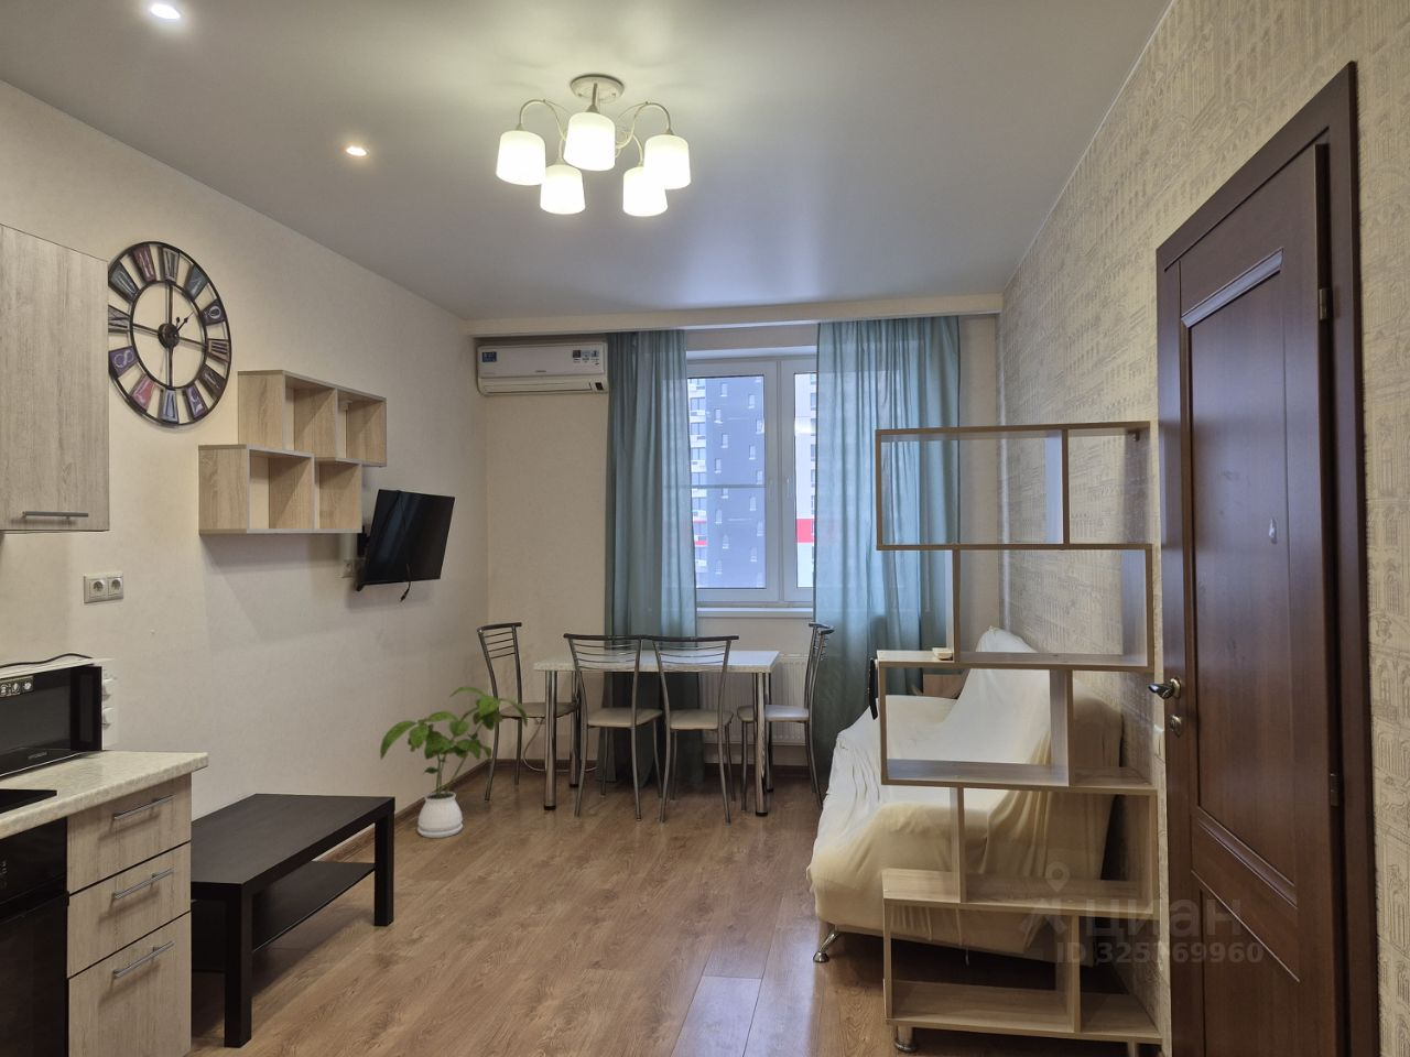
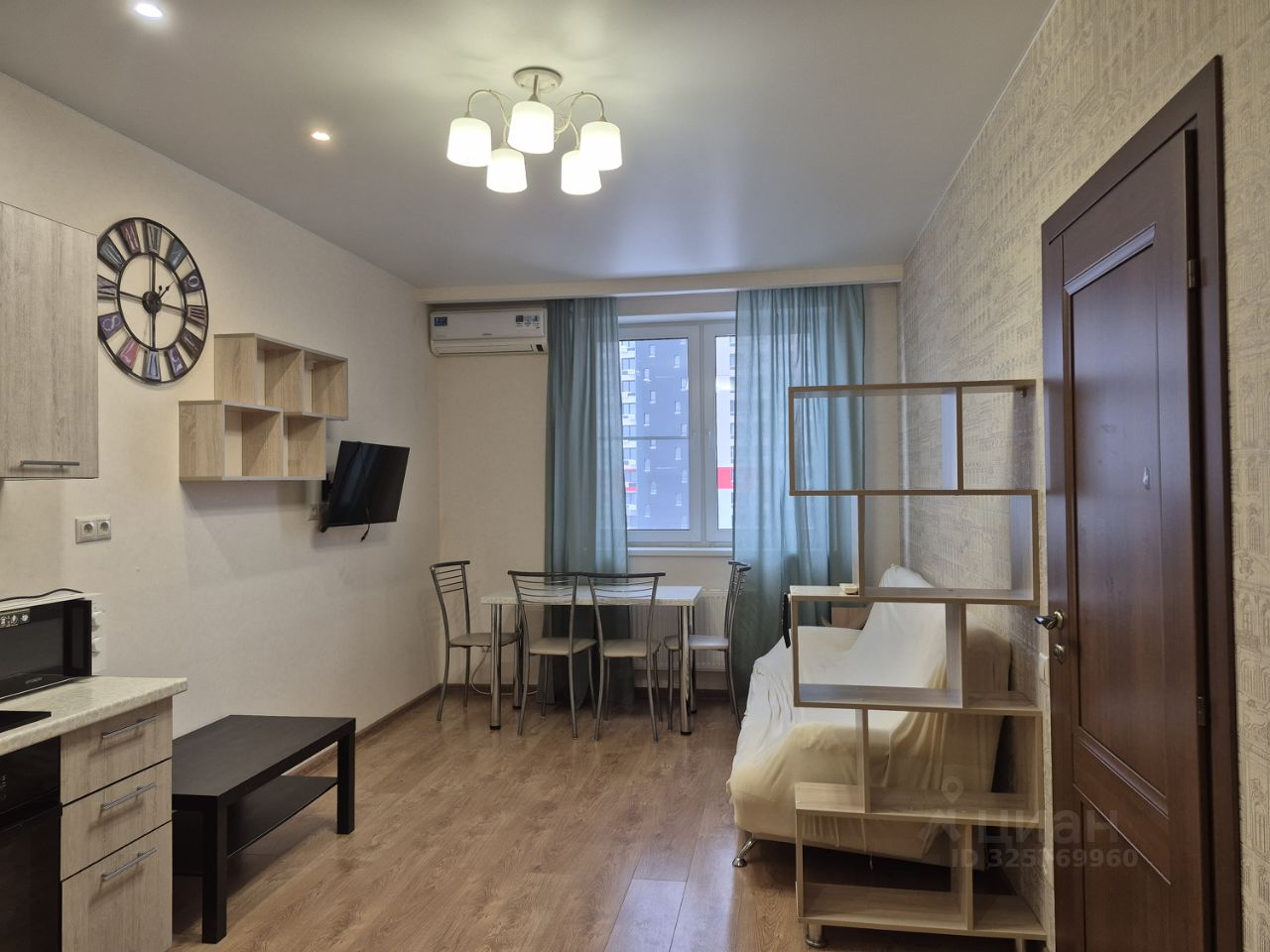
- house plant (464, 757)
